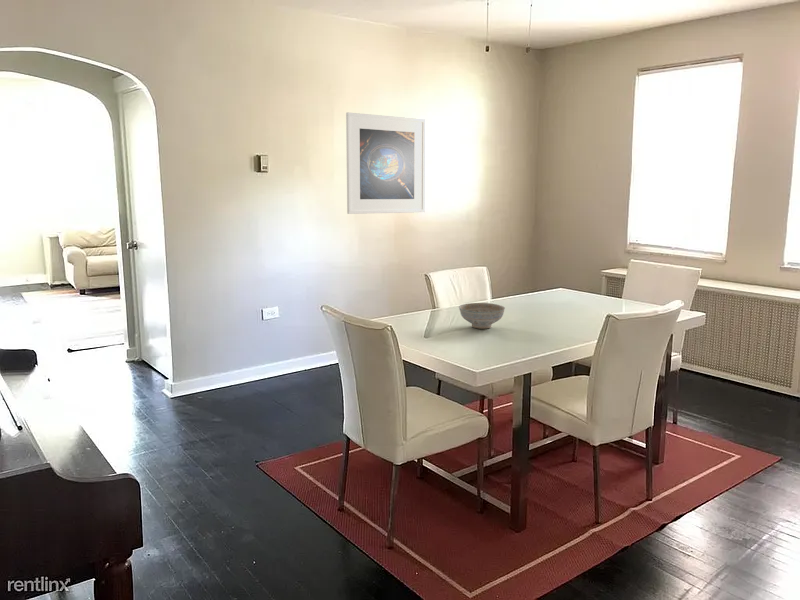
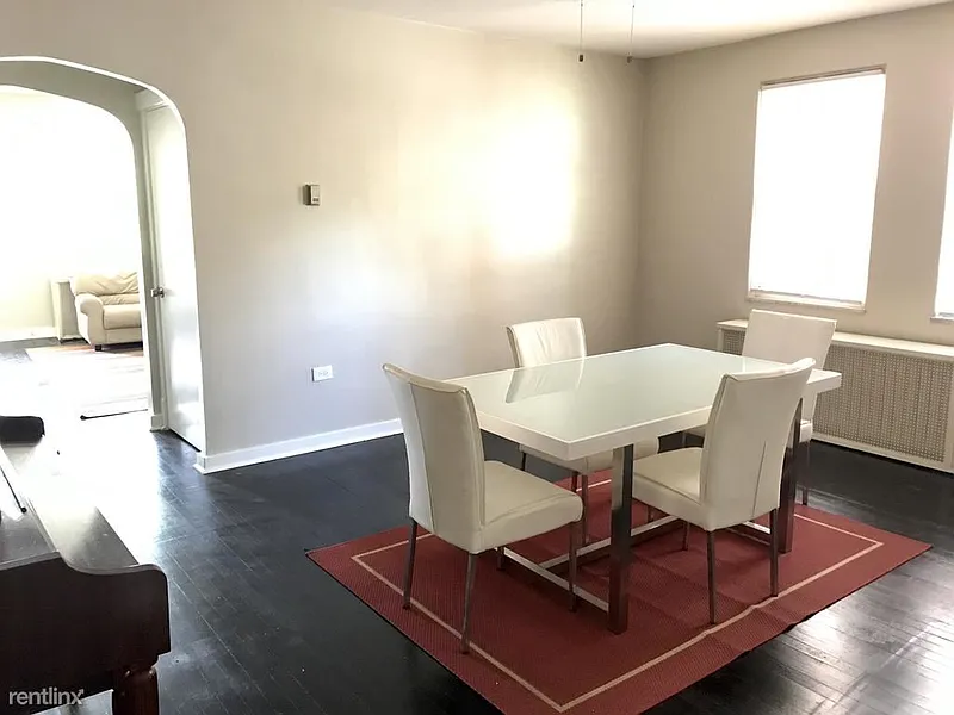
- decorative bowl (481, 316)
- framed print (387, 165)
